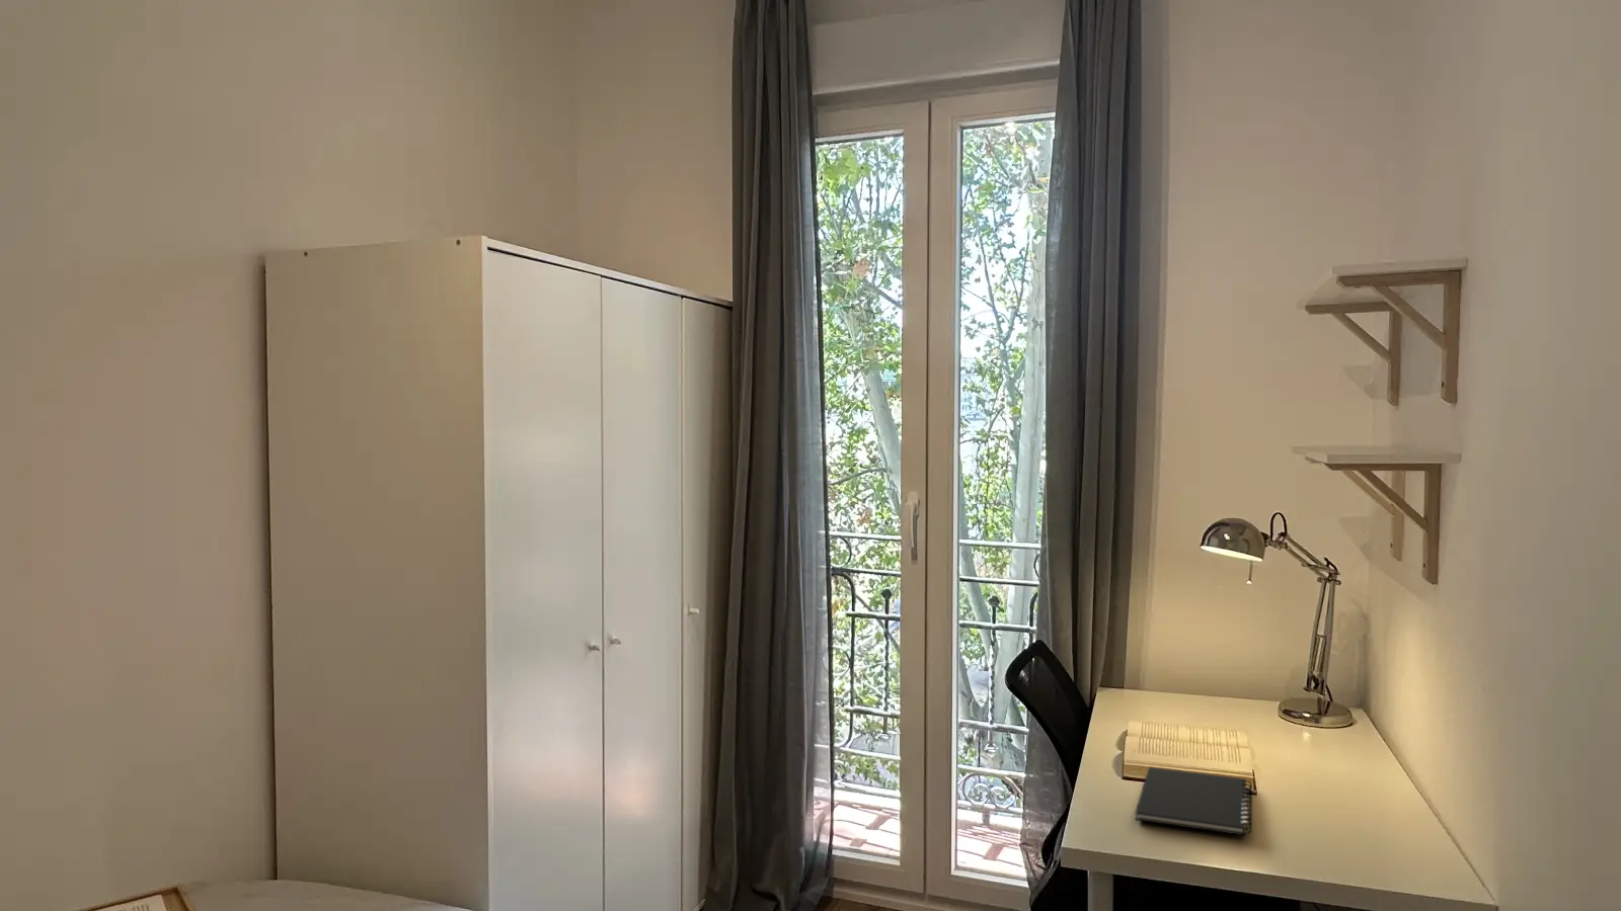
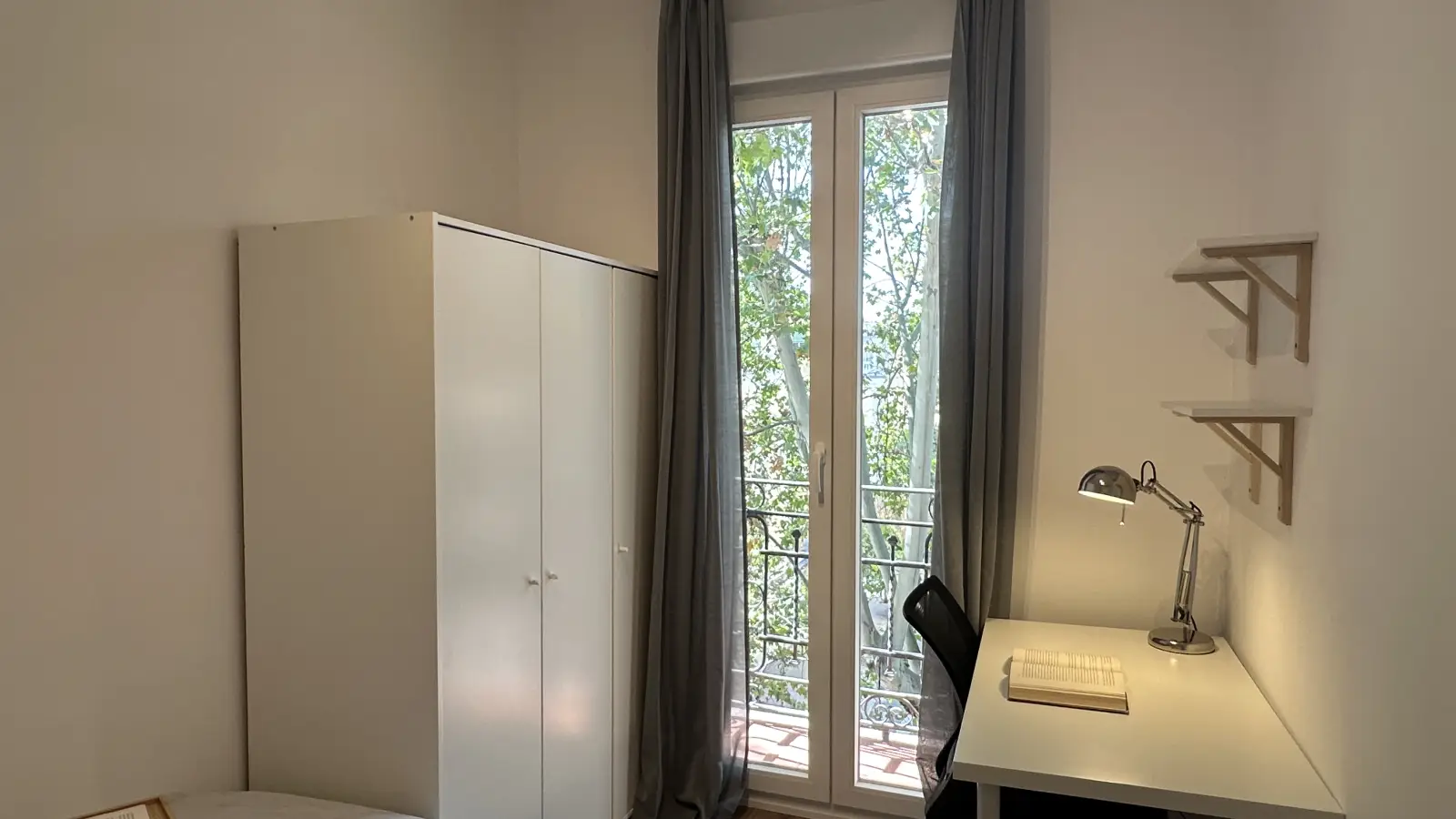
- notebook (1196, 798)
